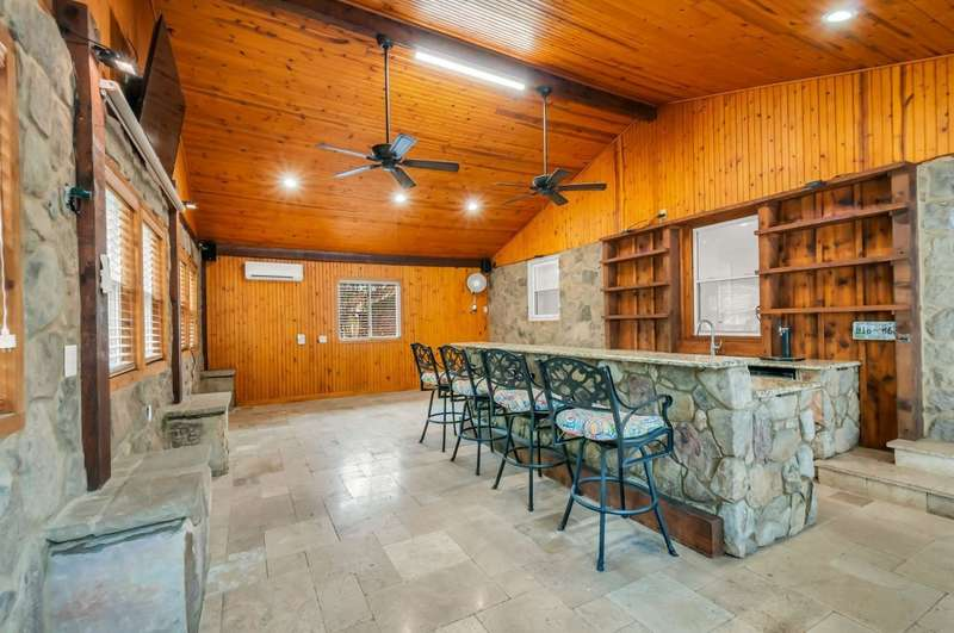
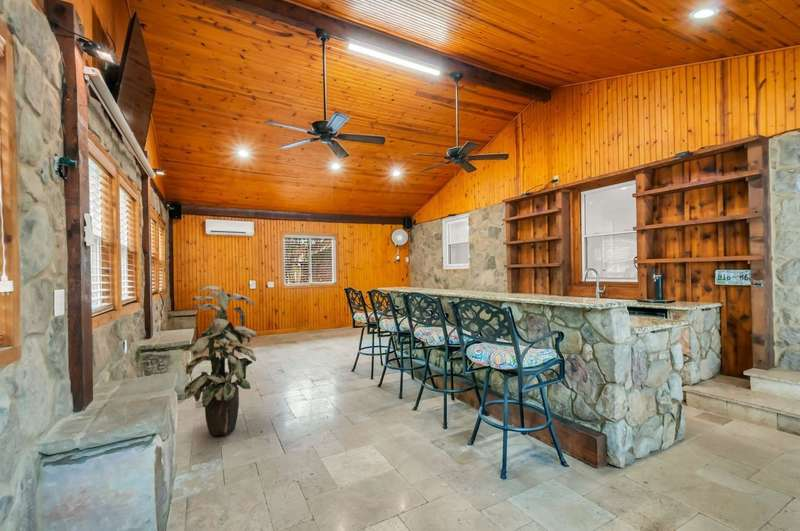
+ indoor plant (218, 357)
